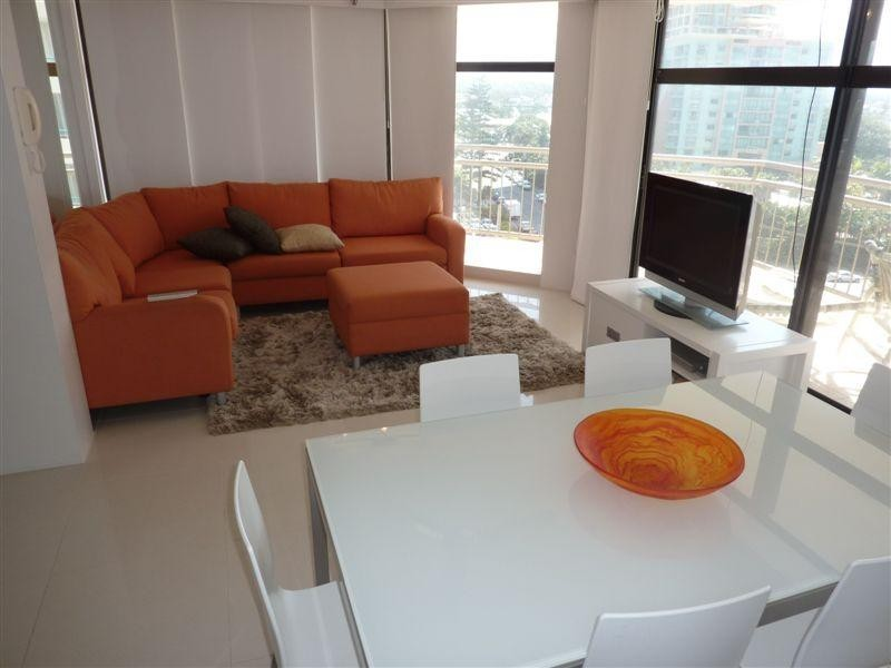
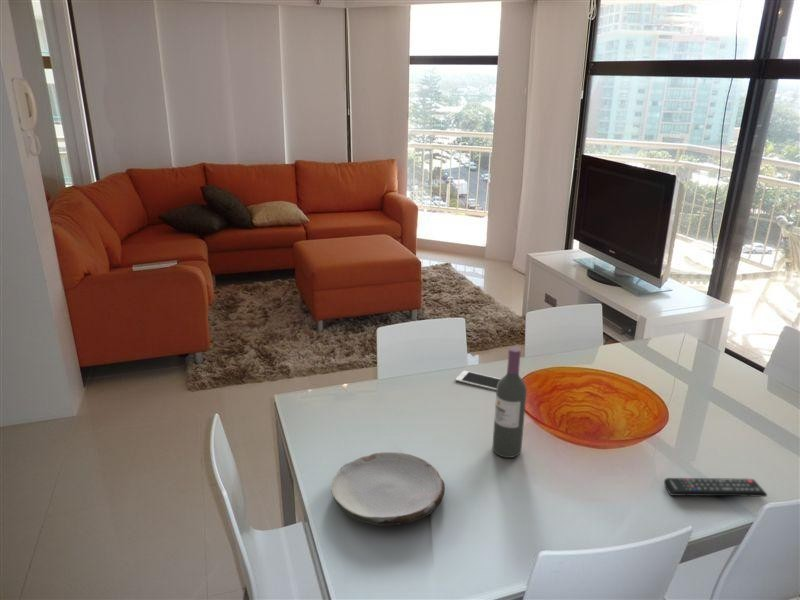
+ cell phone (481, 380)
+ wine bottle (510, 401)
+ plate (387, 487)
+ remote control (714, 488)
